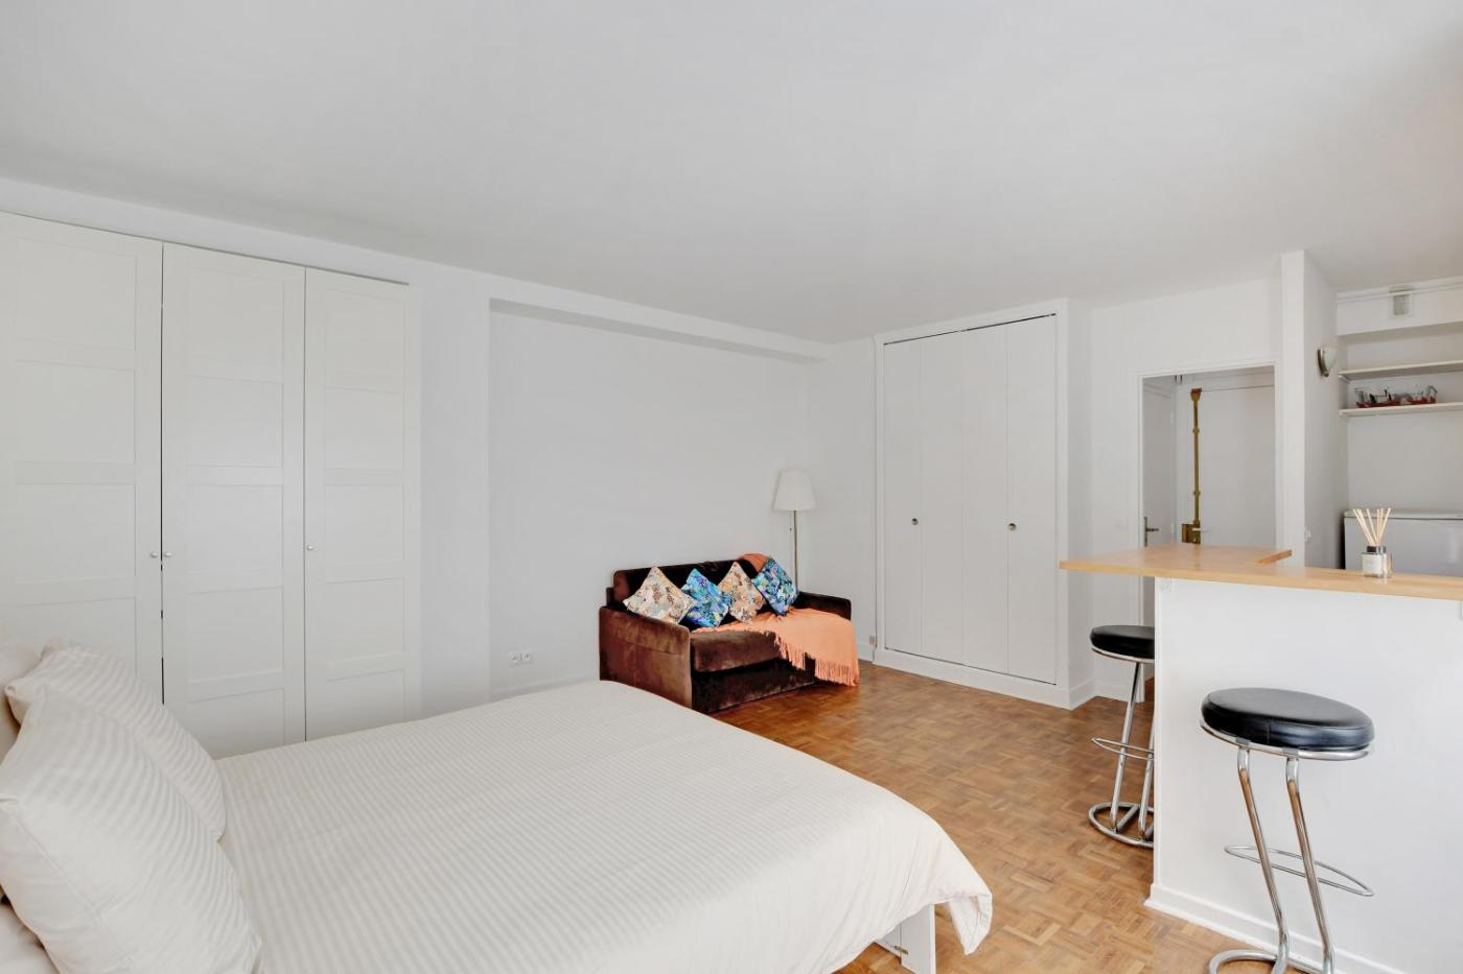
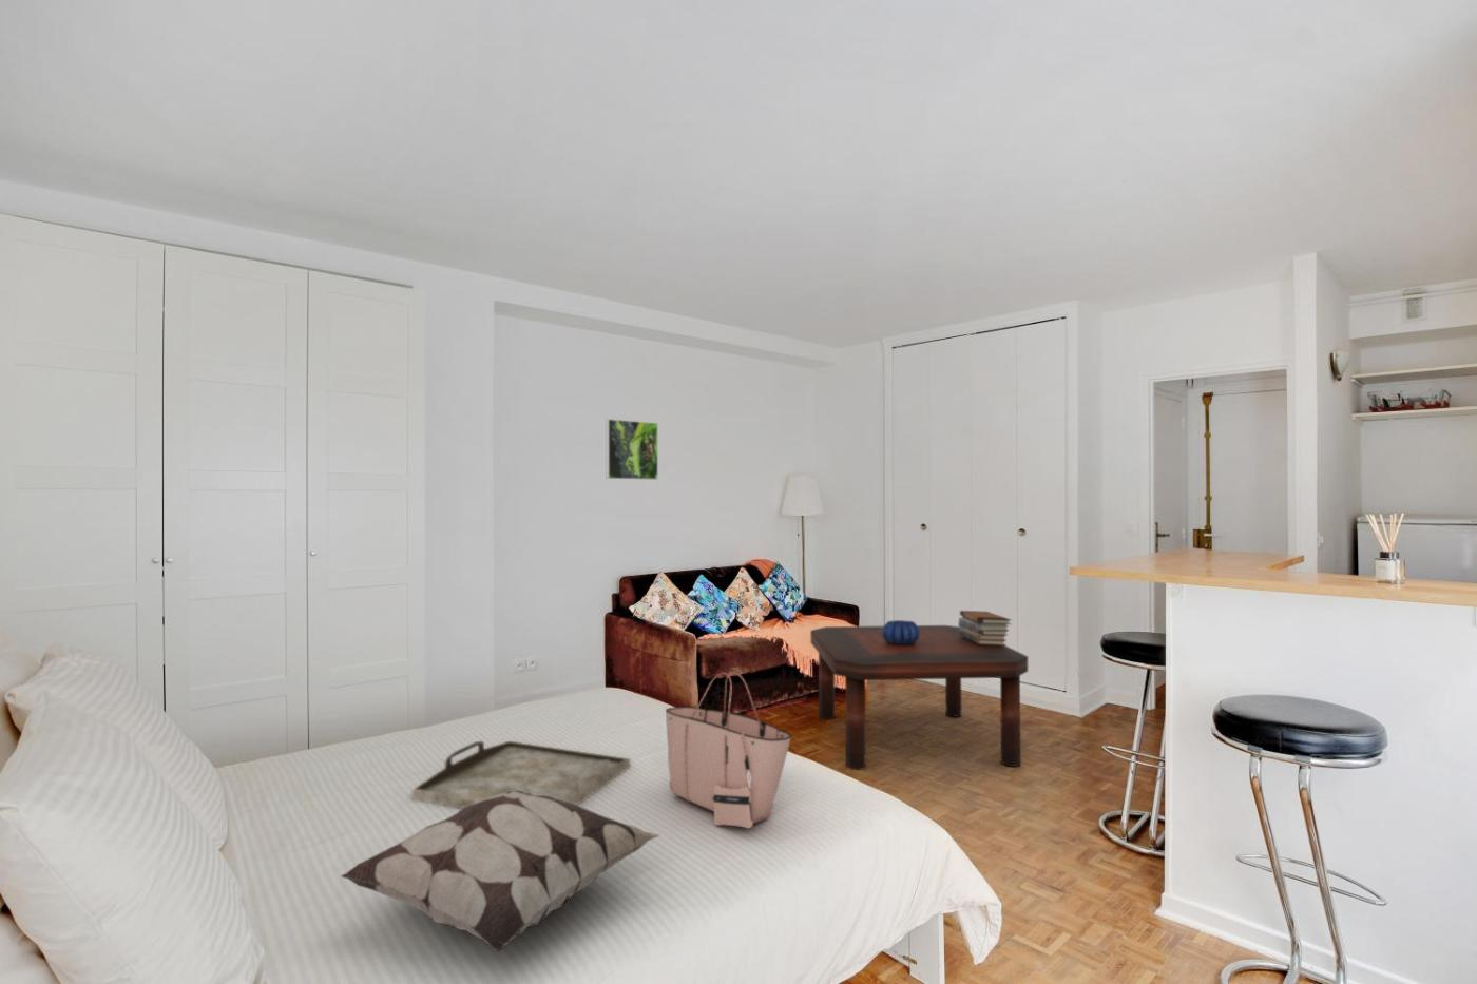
+ decorative bowl (899, 630)
+ coffee table (909, 679)
+ book stack (982, 627)
+ tote bag (721, 739)
+ serving tray (526, 769)
+ decorative pillow (507, 852)
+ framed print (631, 449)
